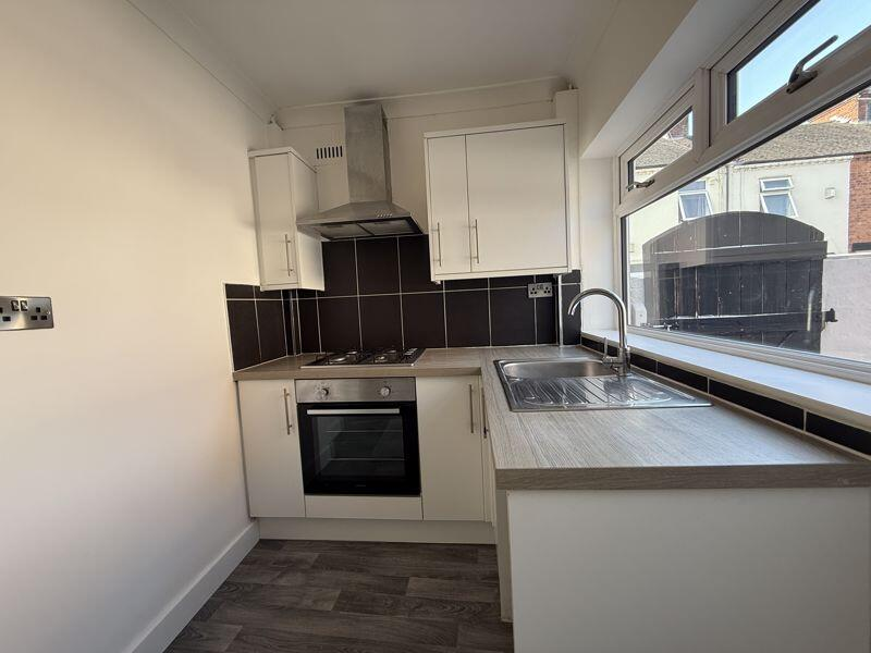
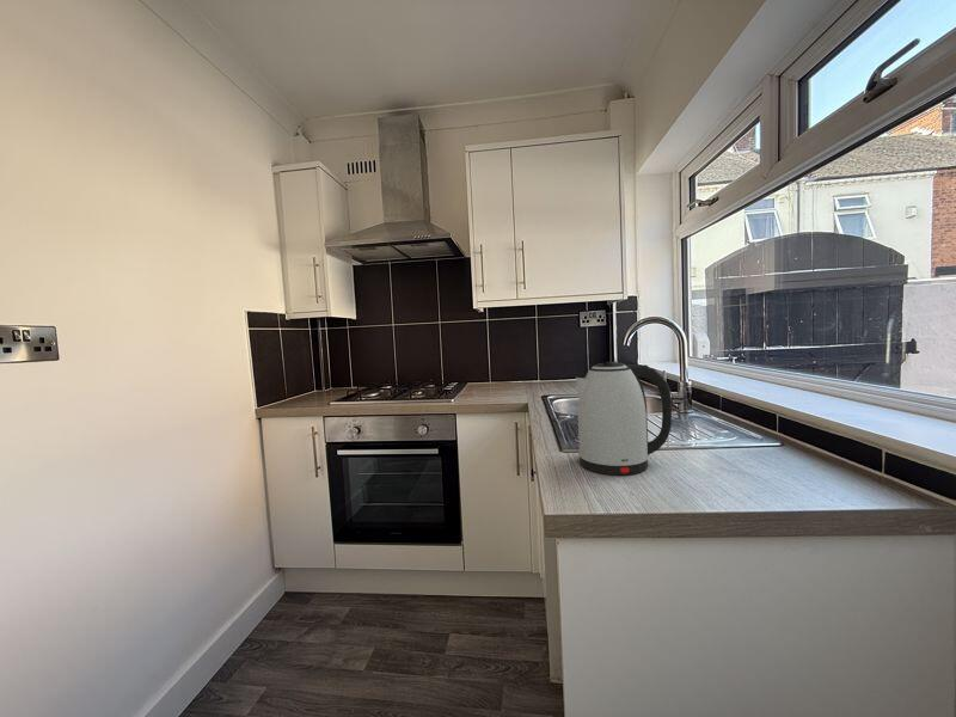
+ kettle (624, 412)
